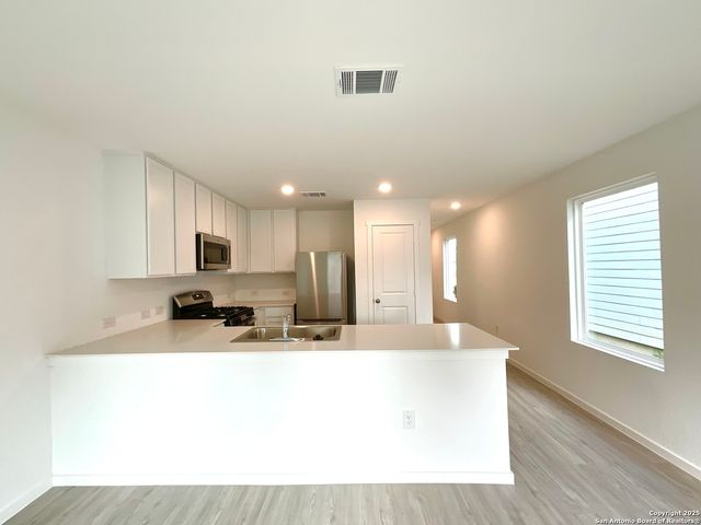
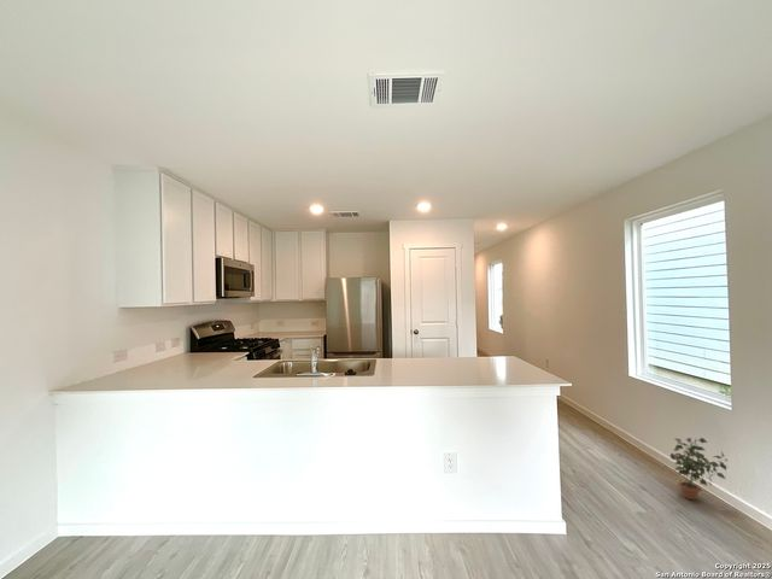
+ potted plant (689, 467)
